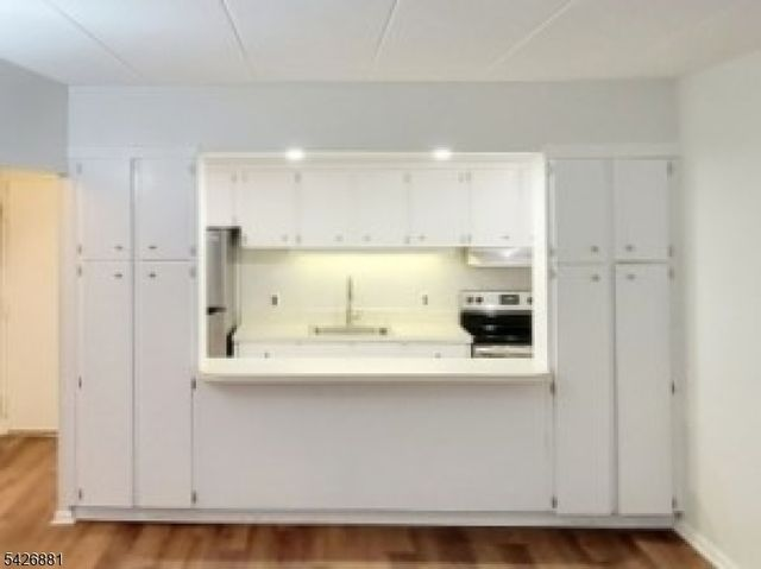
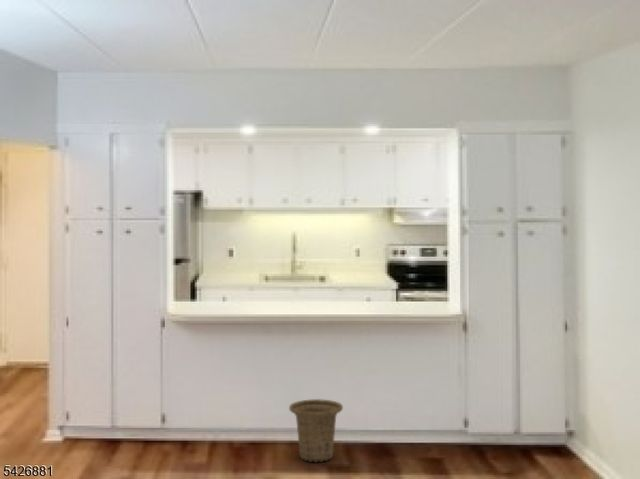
+ basket (316, 431)
